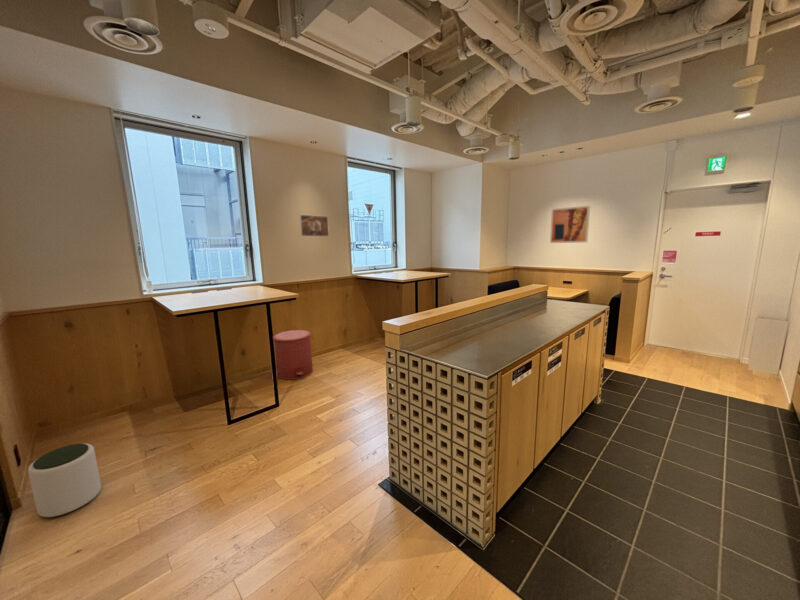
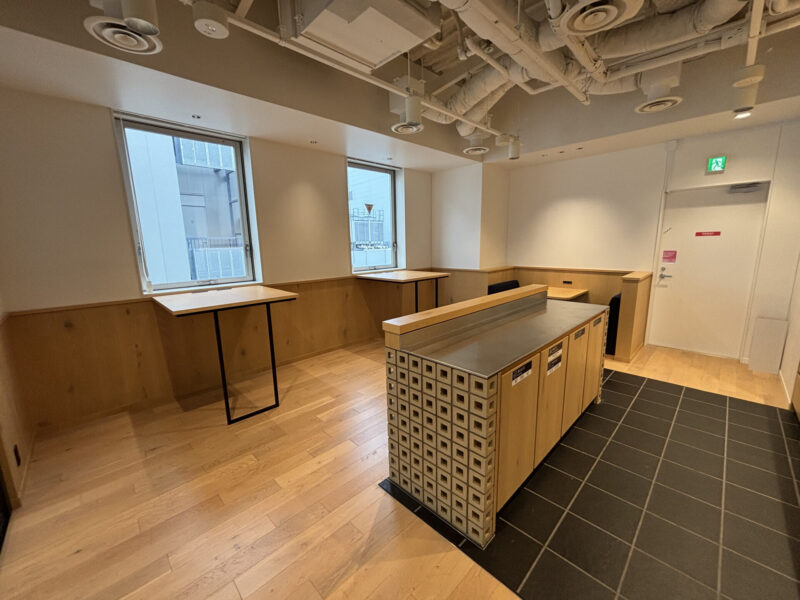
- plant pot (66, 478)
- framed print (314, 226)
- trash can (293, 353)
- wall art (569, 225)
